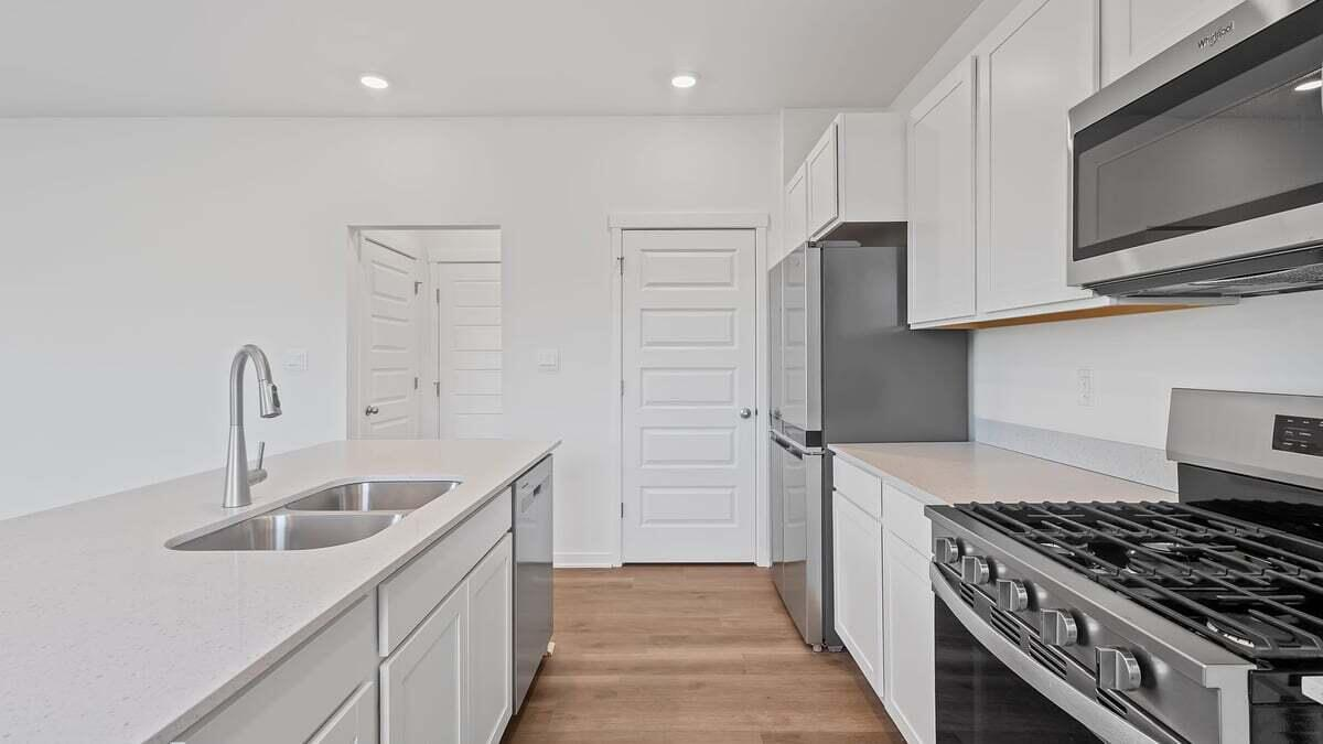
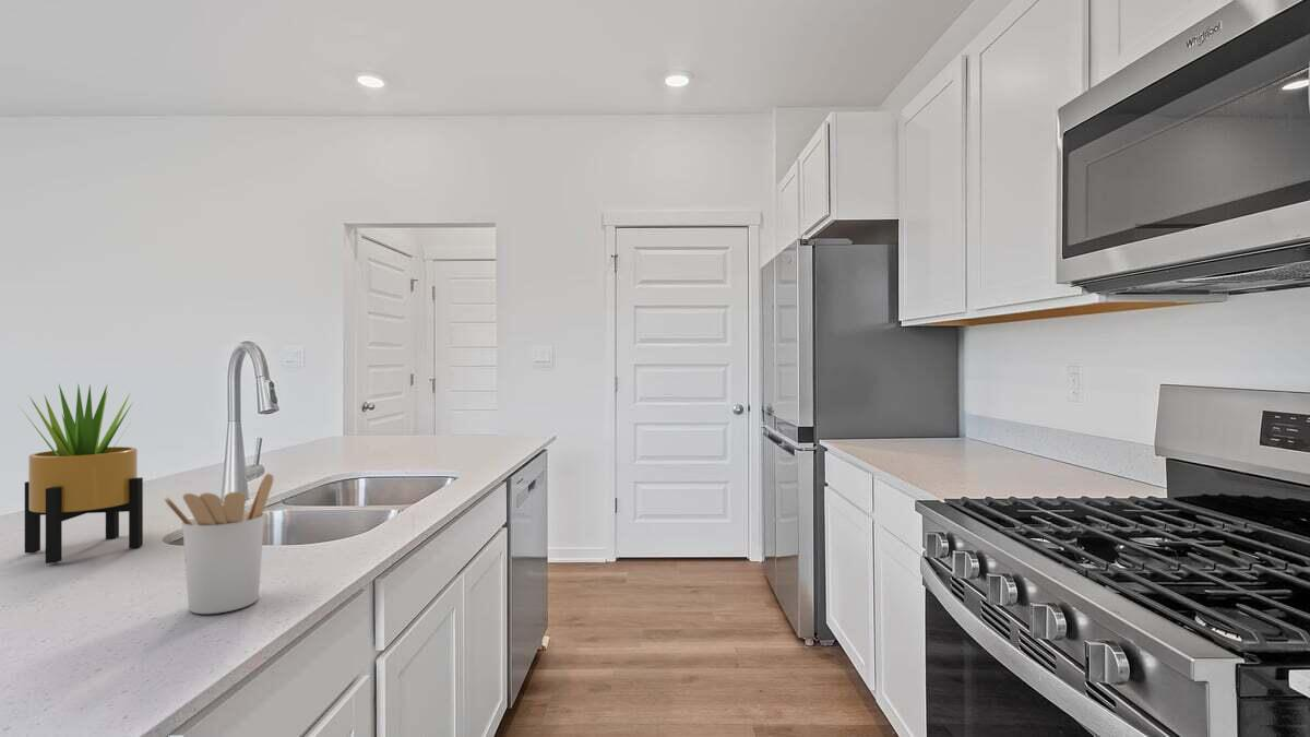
+ potted plant (84, 465)
+ utensil holder (222, 544)
